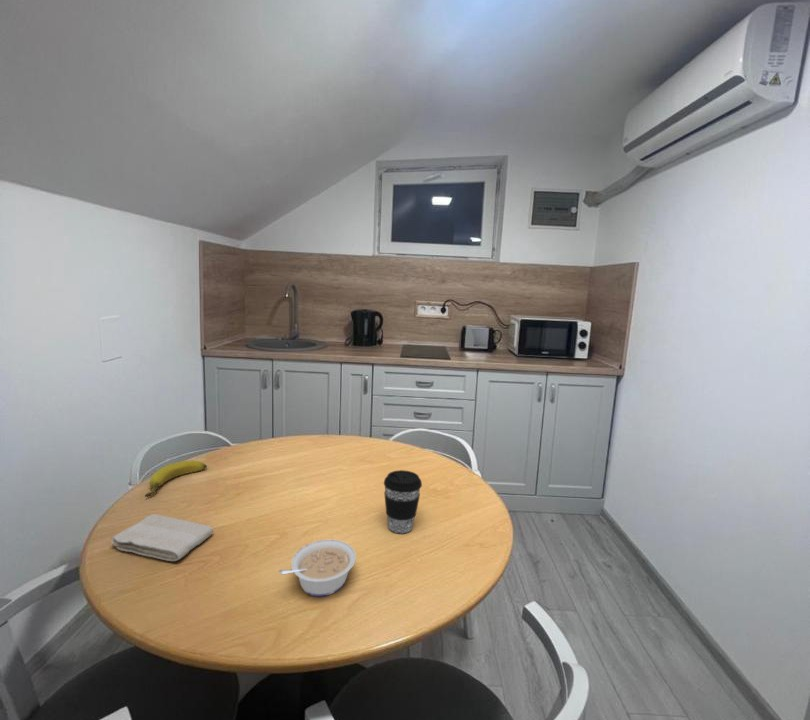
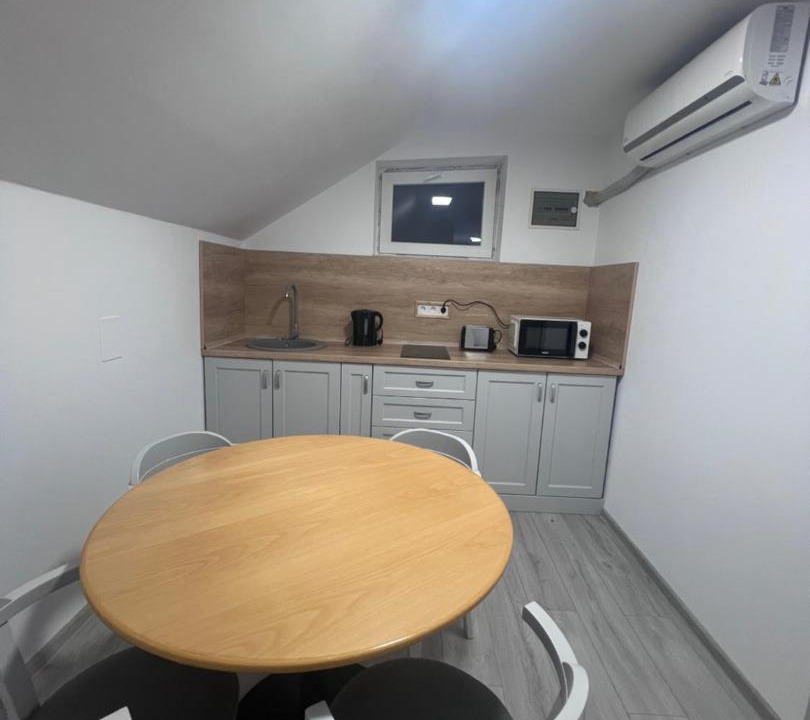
- washcloth (163, 535)
- banana (172, 474)
- coffee cup (401, 501)
- legume (322, 569)
